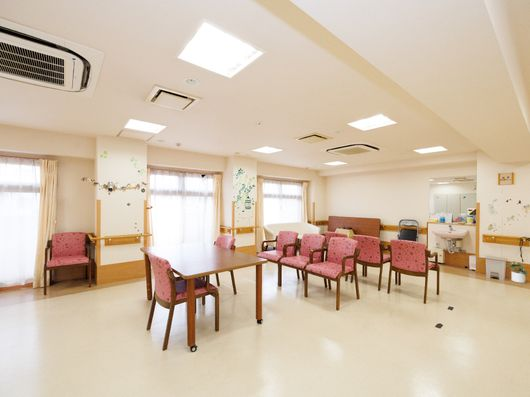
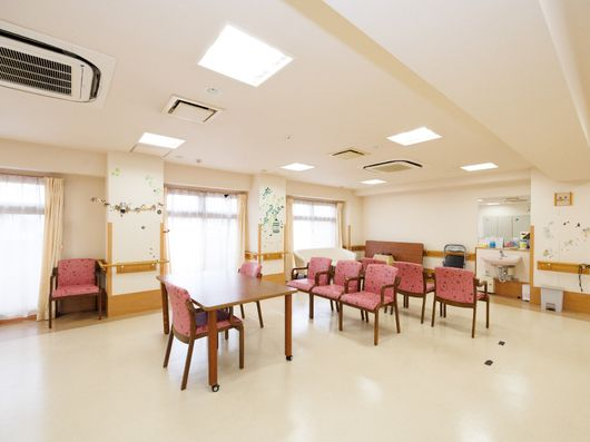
- potted plant (516, 271)
